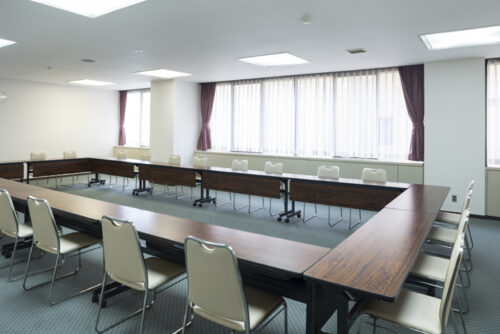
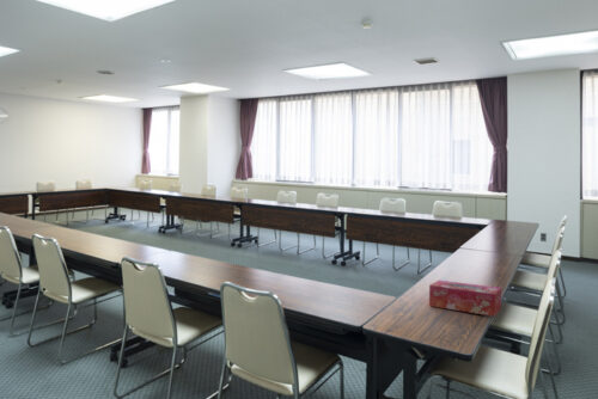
+ tissue box (464, 296)
